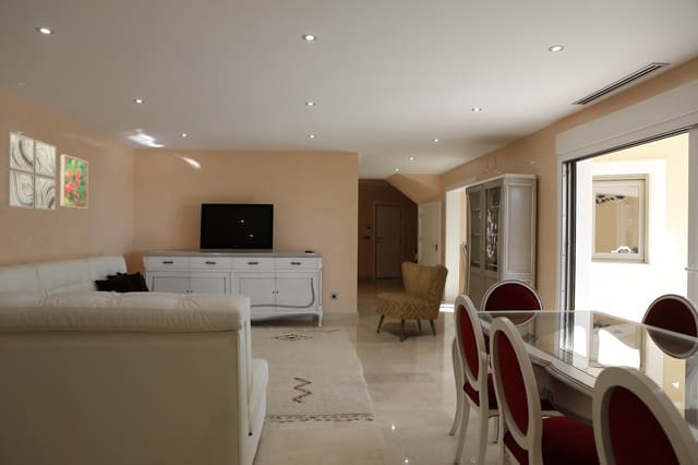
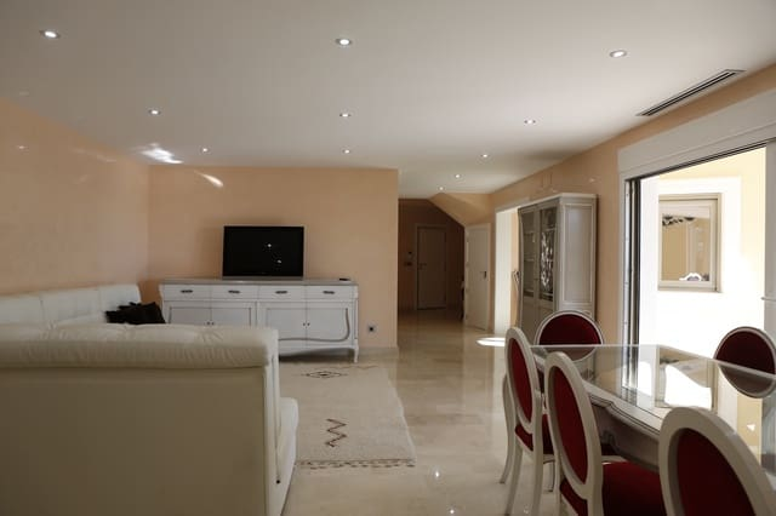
- armchair (411, 298)
- wall art (33, 175)
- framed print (74, 182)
